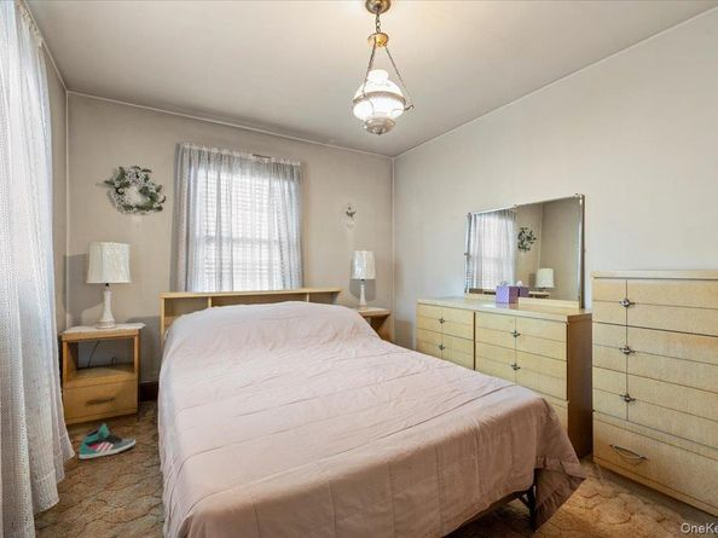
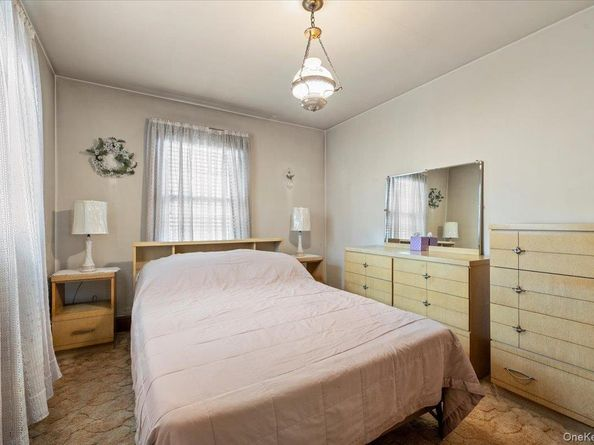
- sneaker (108, 438)
